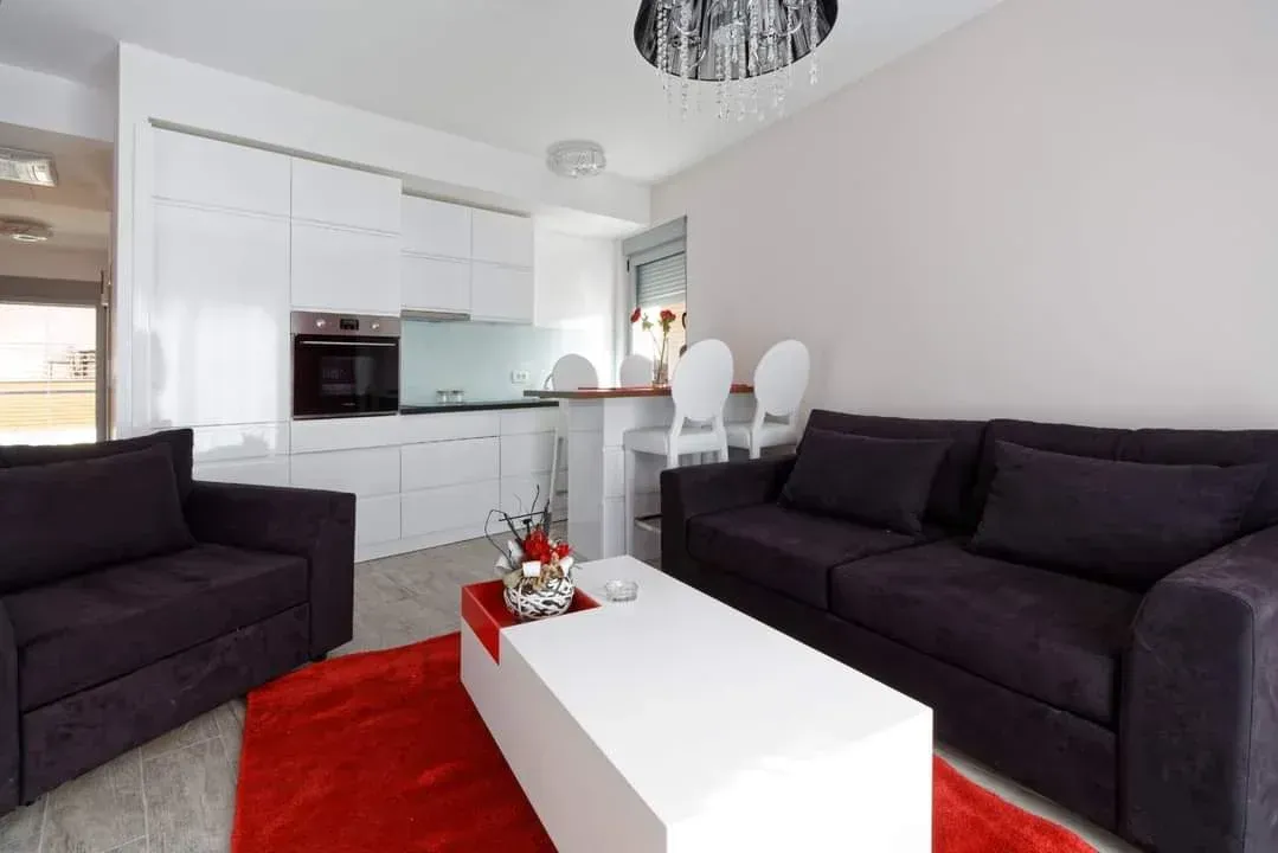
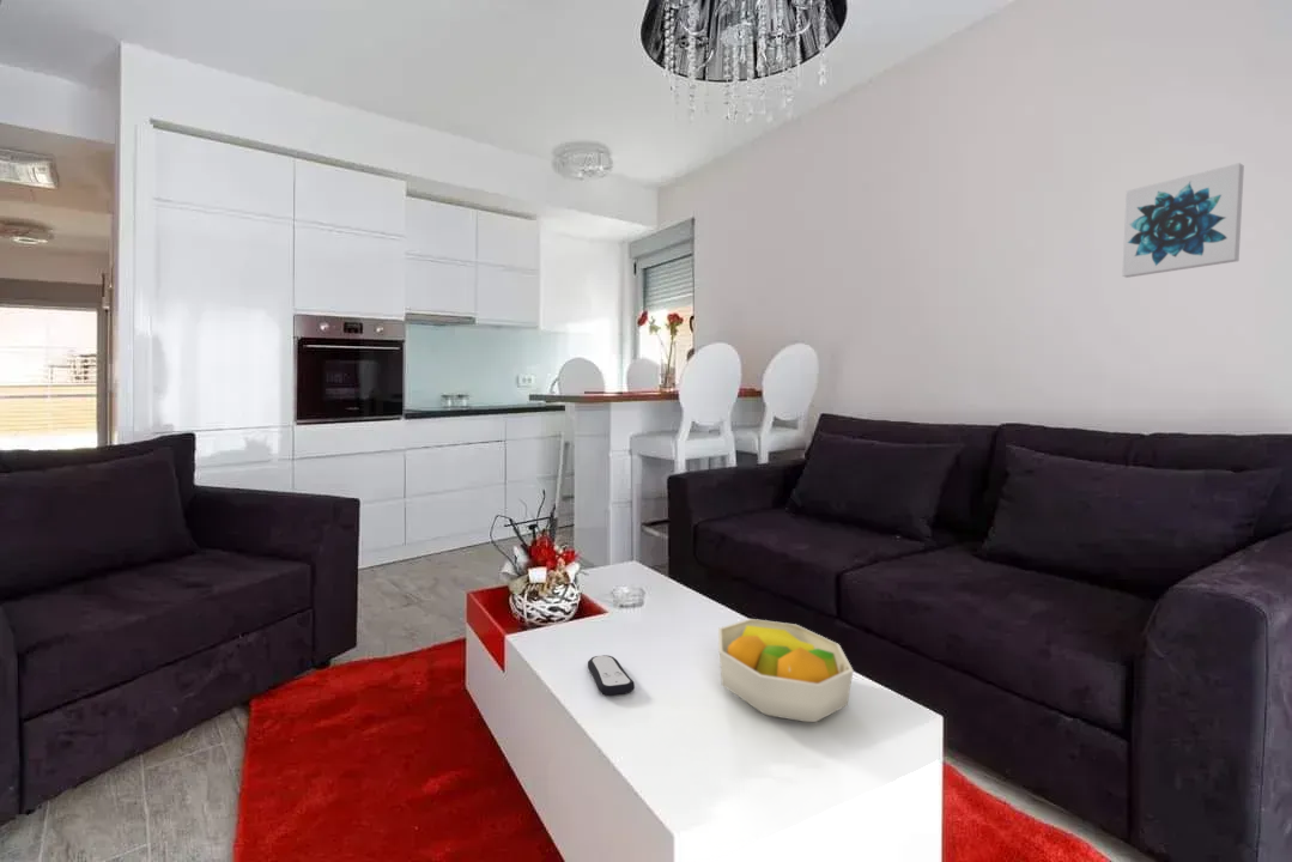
+ fruit bowl (780, 660)
+ wall art (1179, 224)
+ remote control (608, 673)
